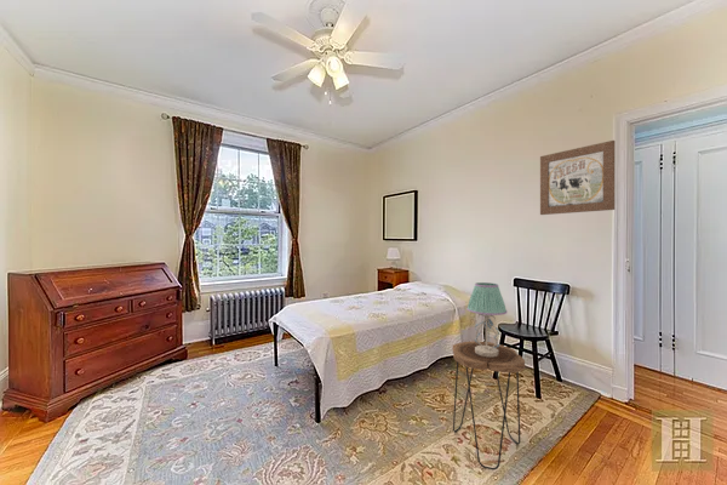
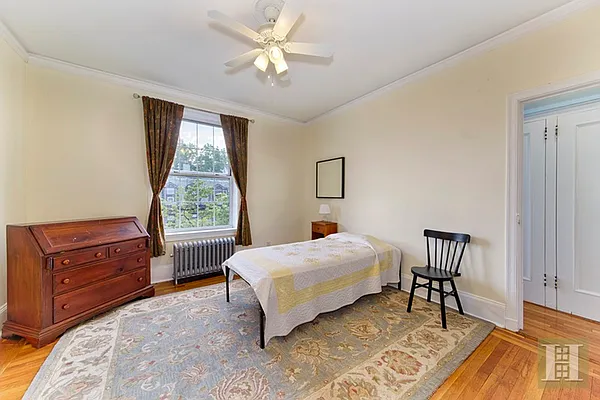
- wall art (574, 181)
- table lamp (486, 318)
- side table (500, 398)
